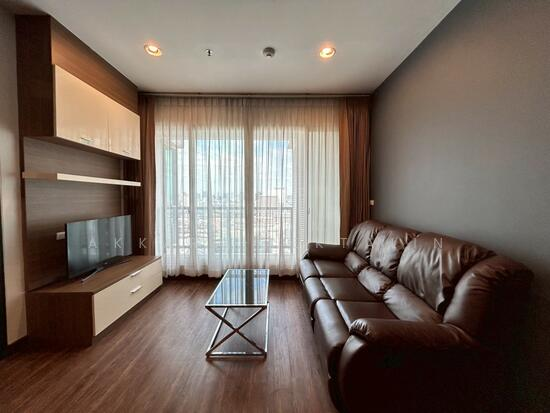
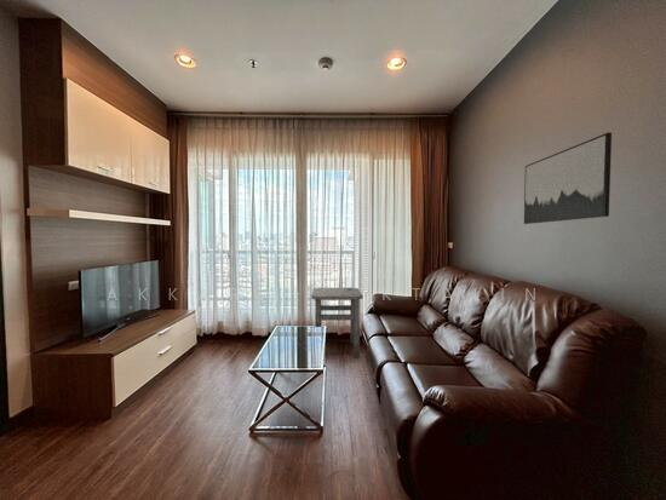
+ side table (335, 320)
+ wall art (559, 186)
